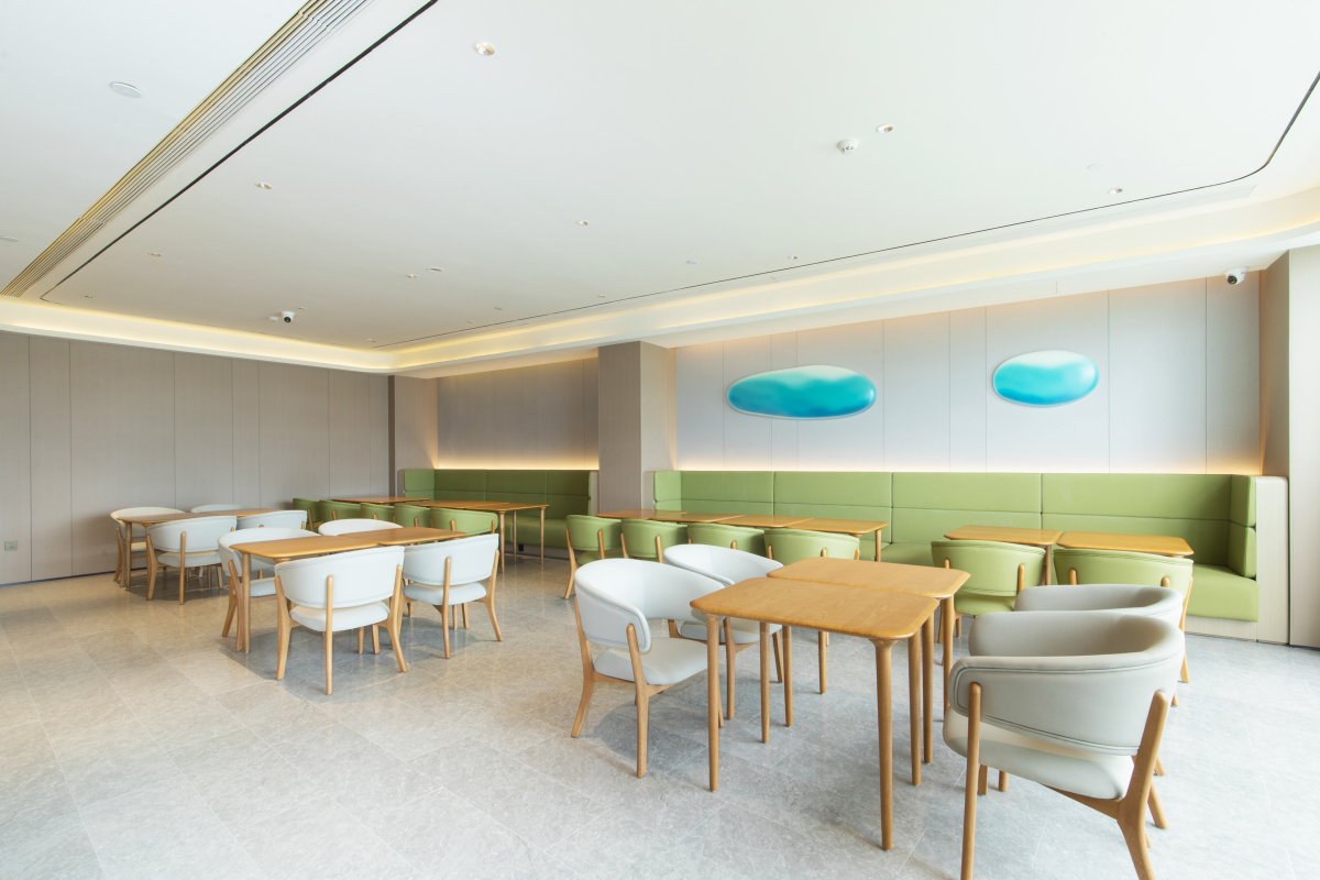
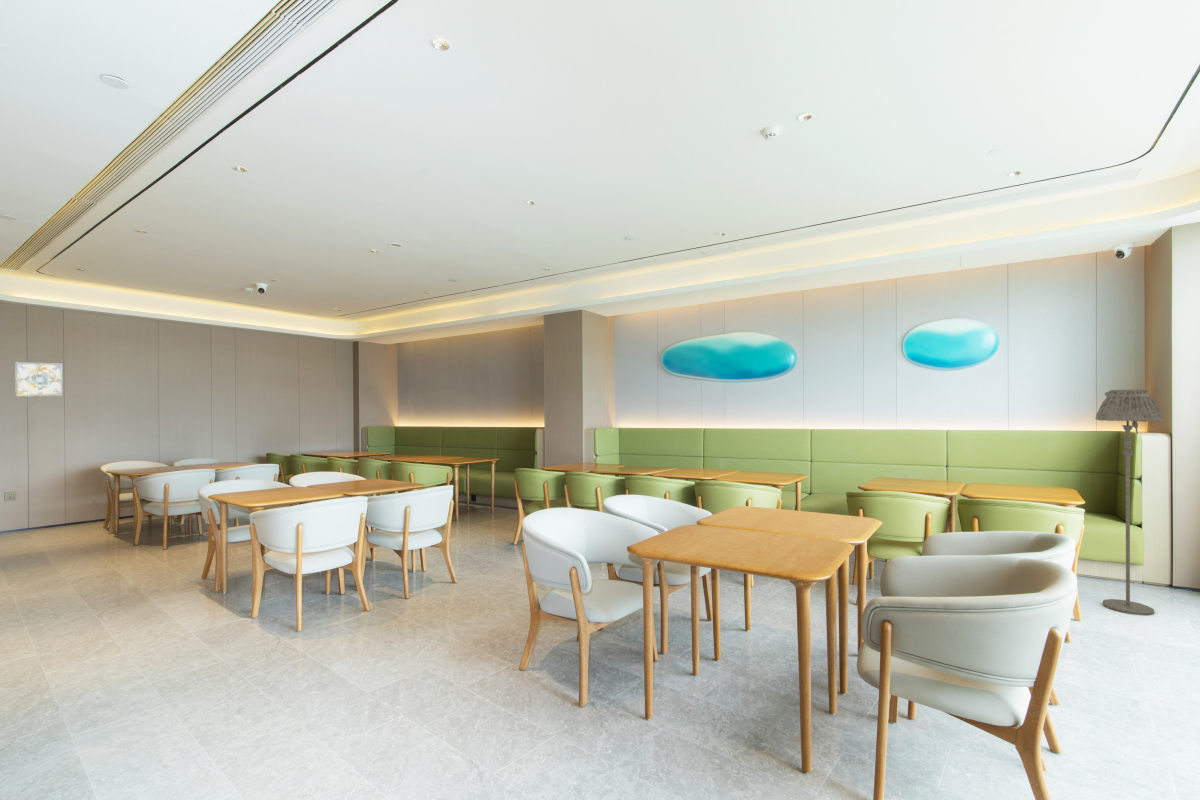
+ floor lamp (1128, 498)
+ wall art (39, 379)
